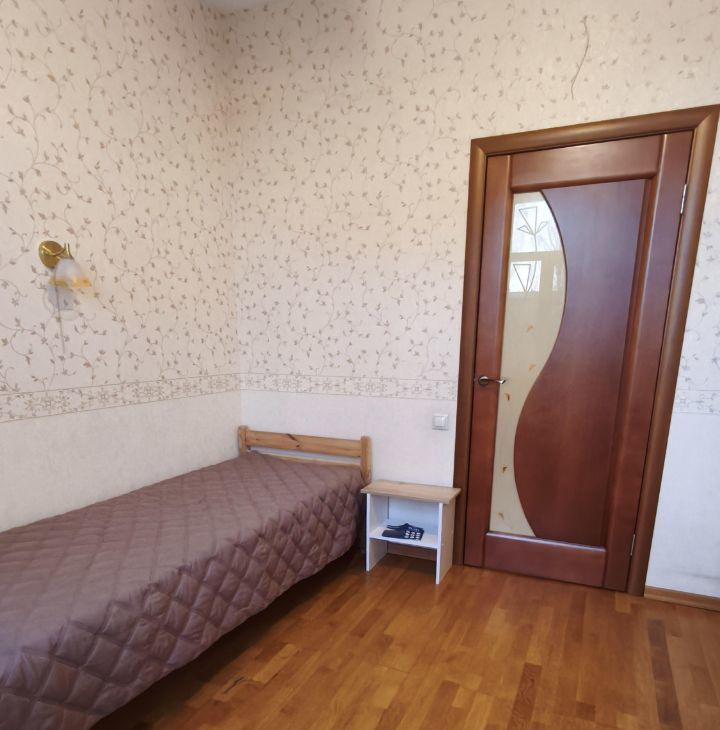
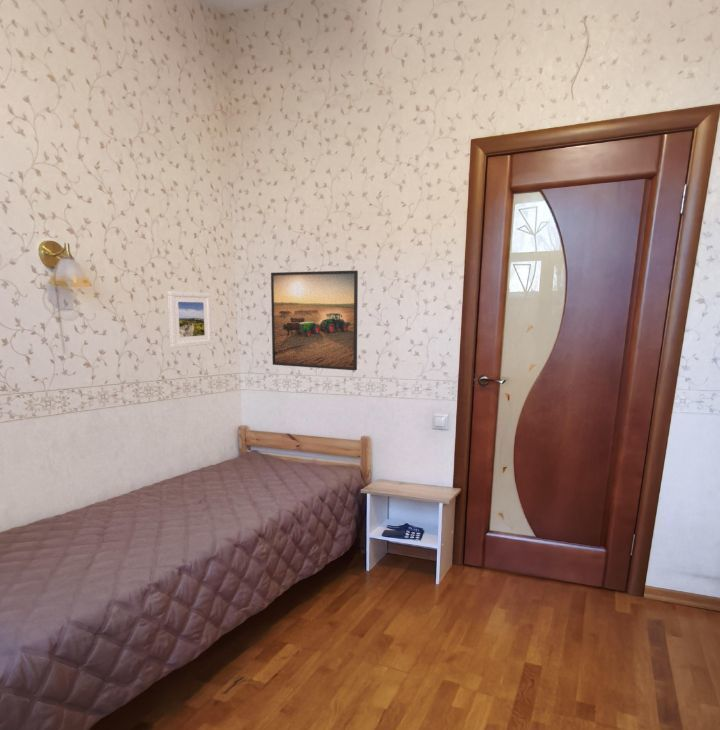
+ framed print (312, 320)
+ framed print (191, 319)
